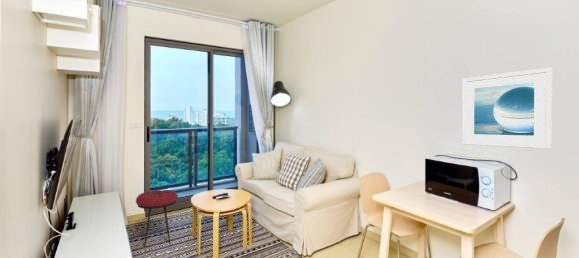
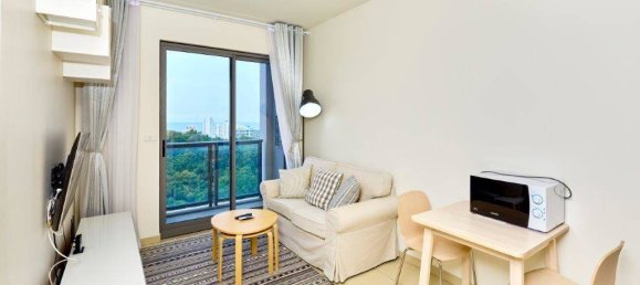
- stool (164, 213)
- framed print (502, 110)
